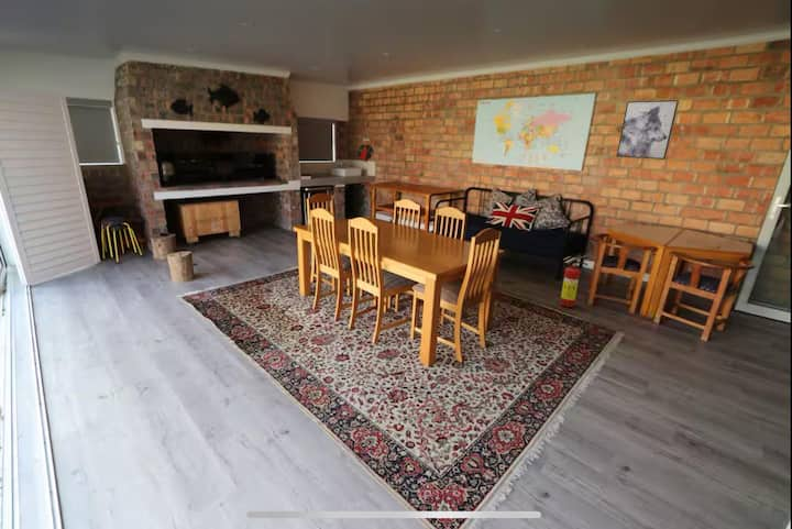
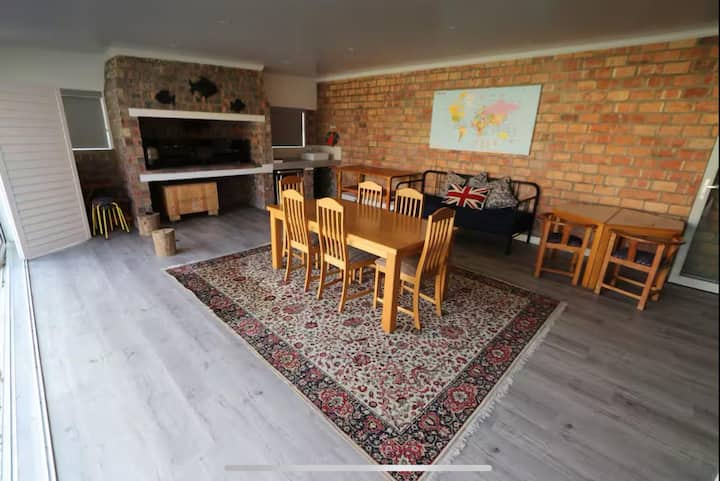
- fire extinguisher (573, 280)
- wall art (646, 130)
